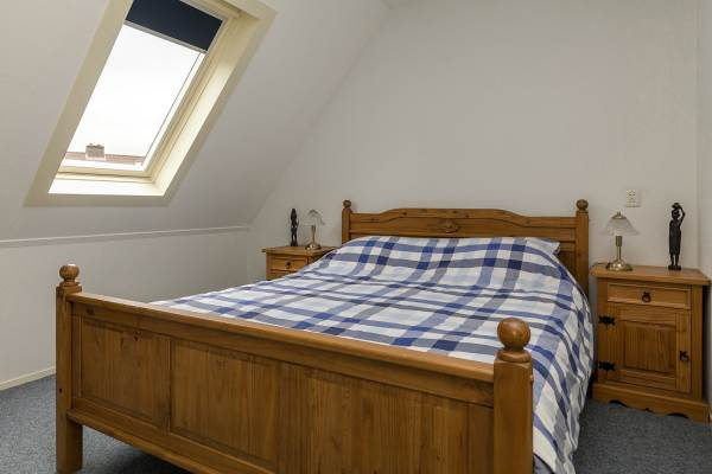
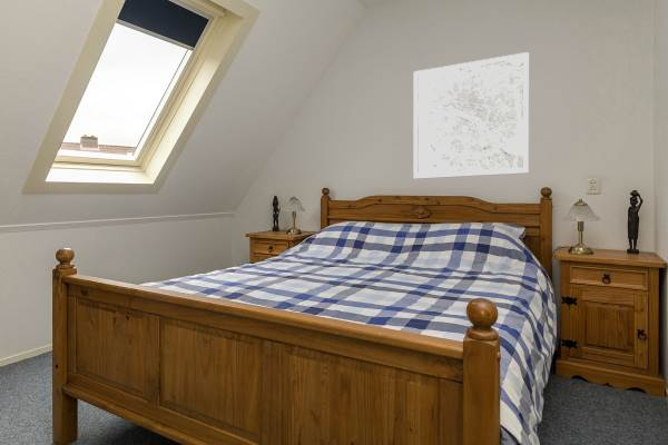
+ wall art (468, 119)
